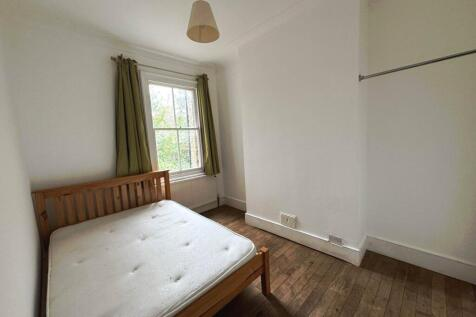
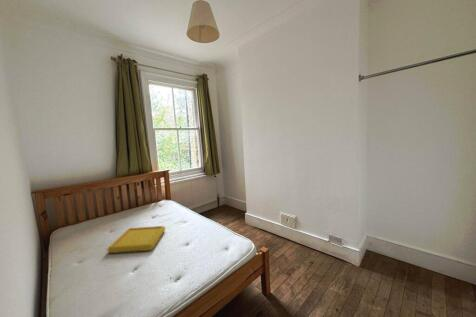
+ serving tray (139, 238)
